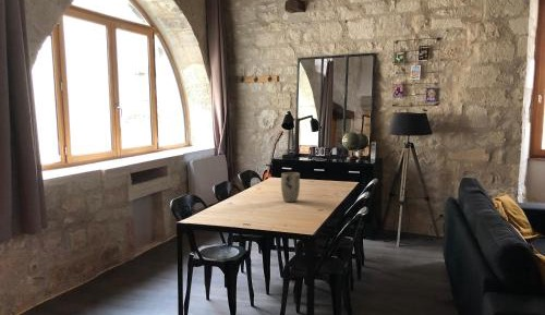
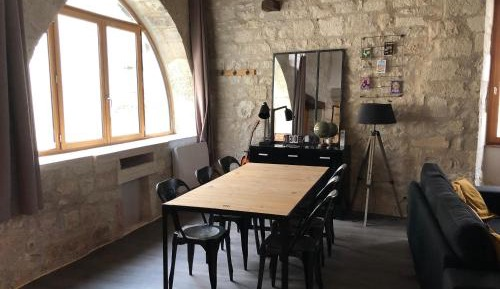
- plant pot (290, 186)
